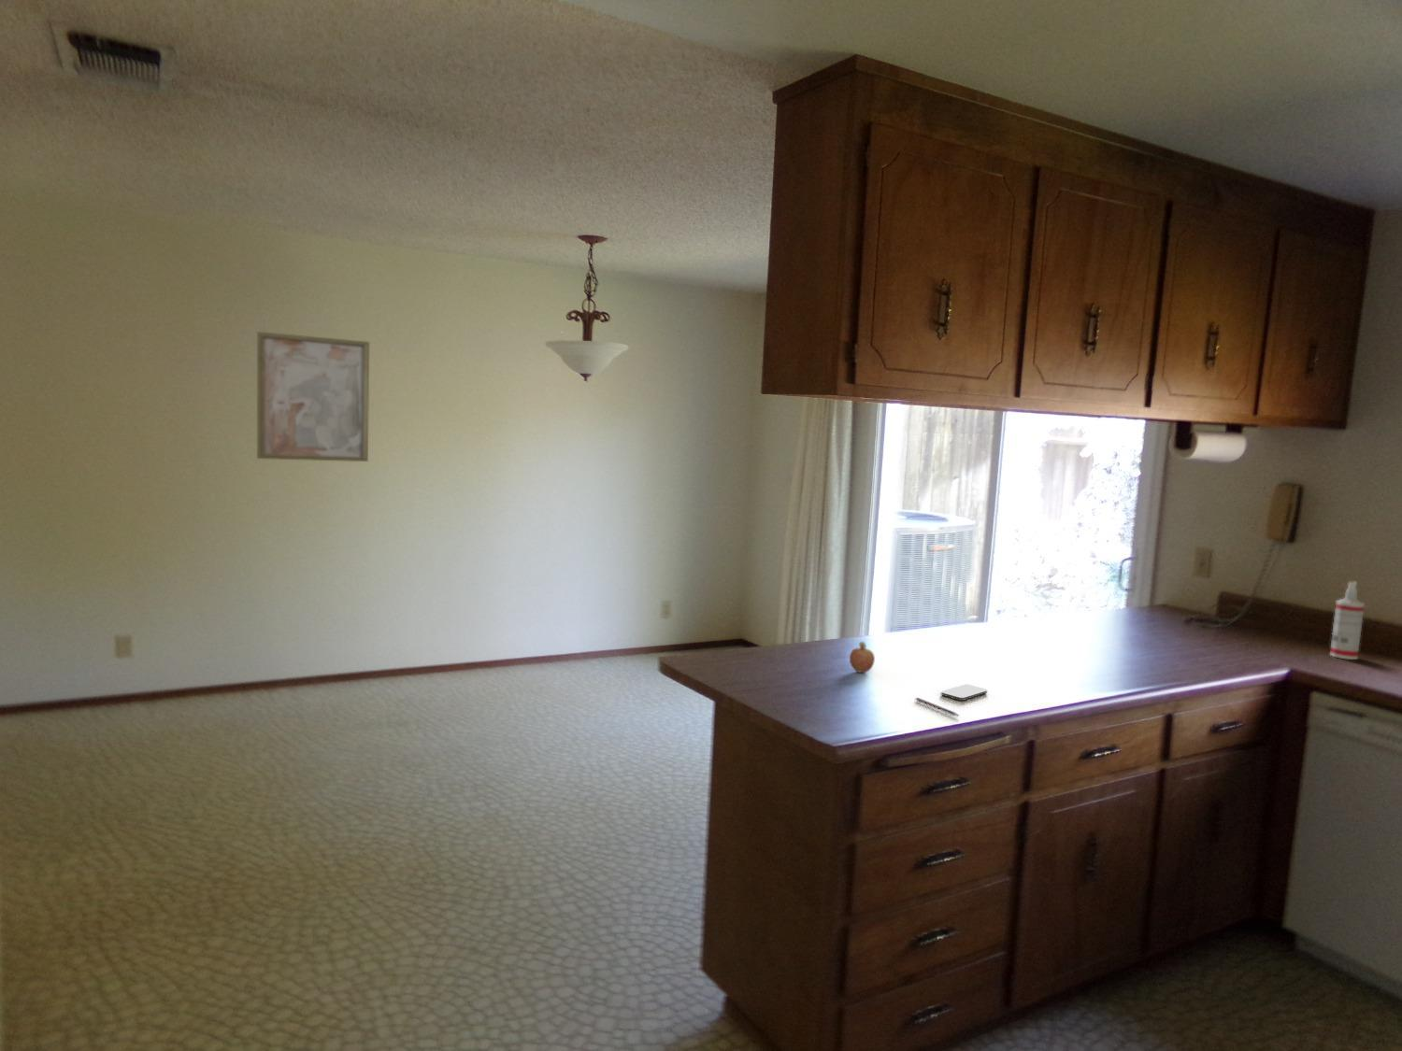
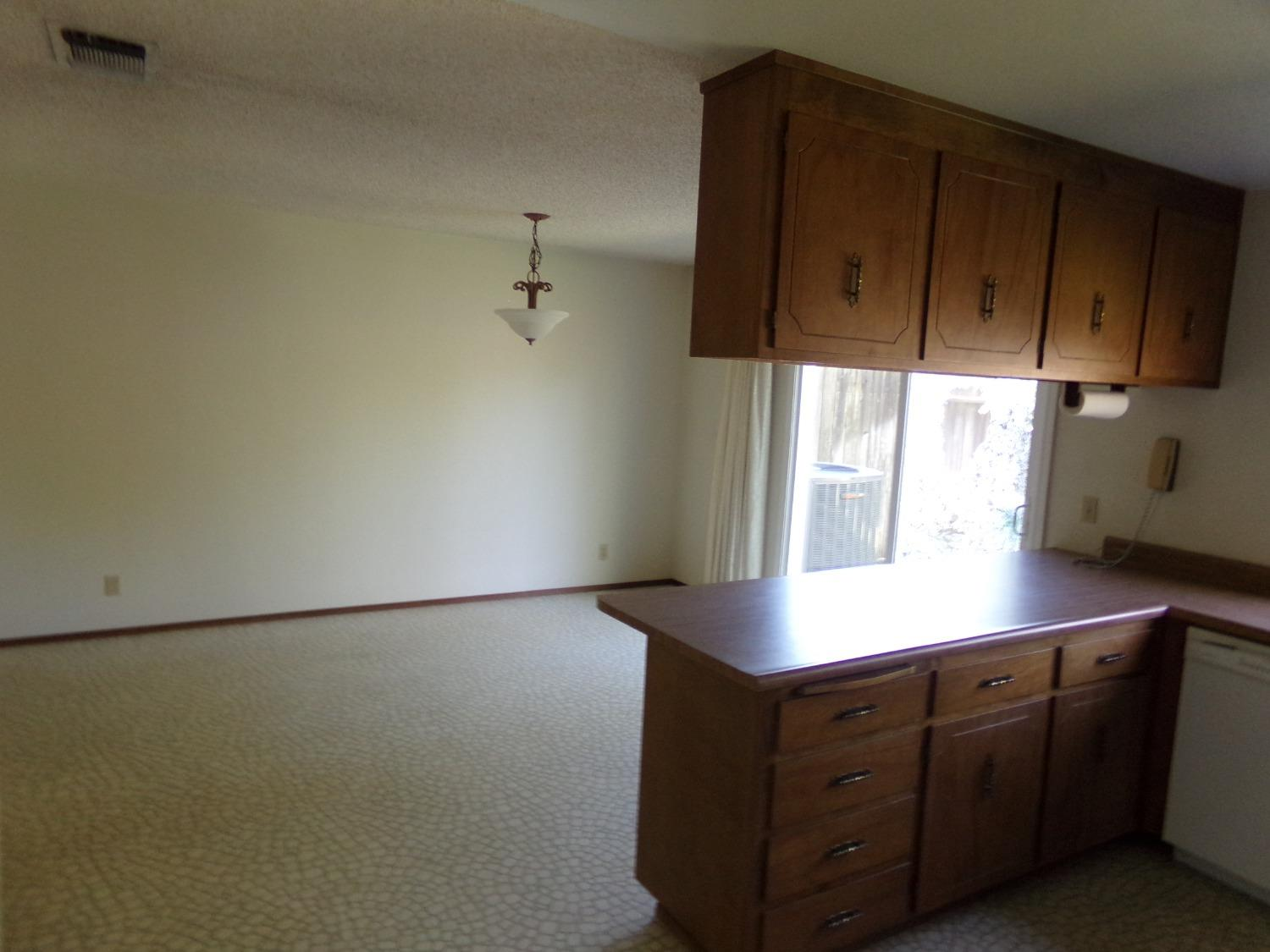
- spray bottle (1348, 618)
- wall art (314, 399)
- pen (936, 707)
- fruit (862, 657)
- smartphone (964, 691)
